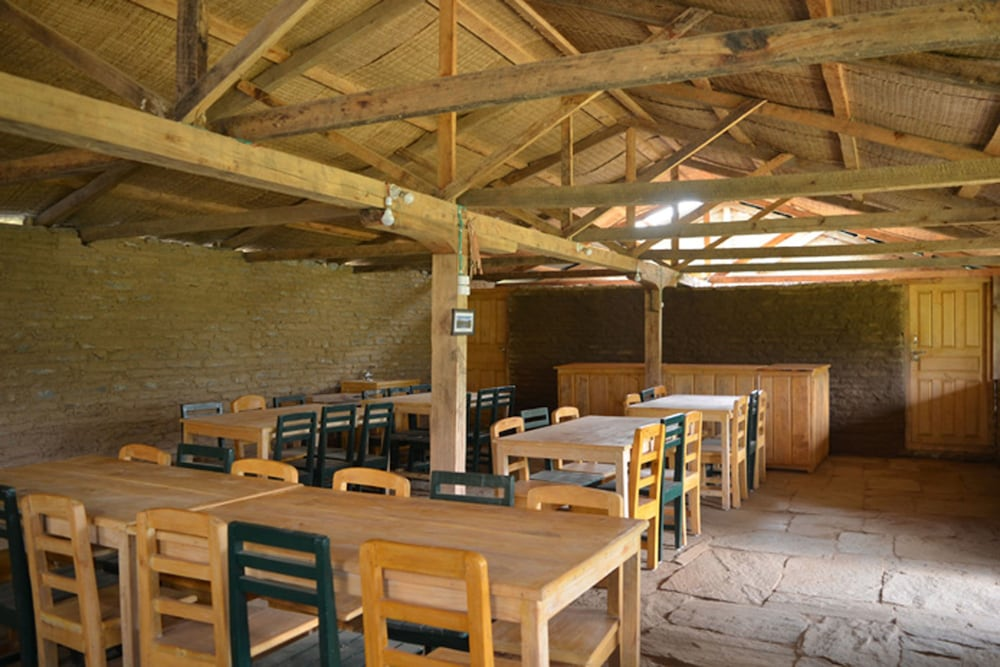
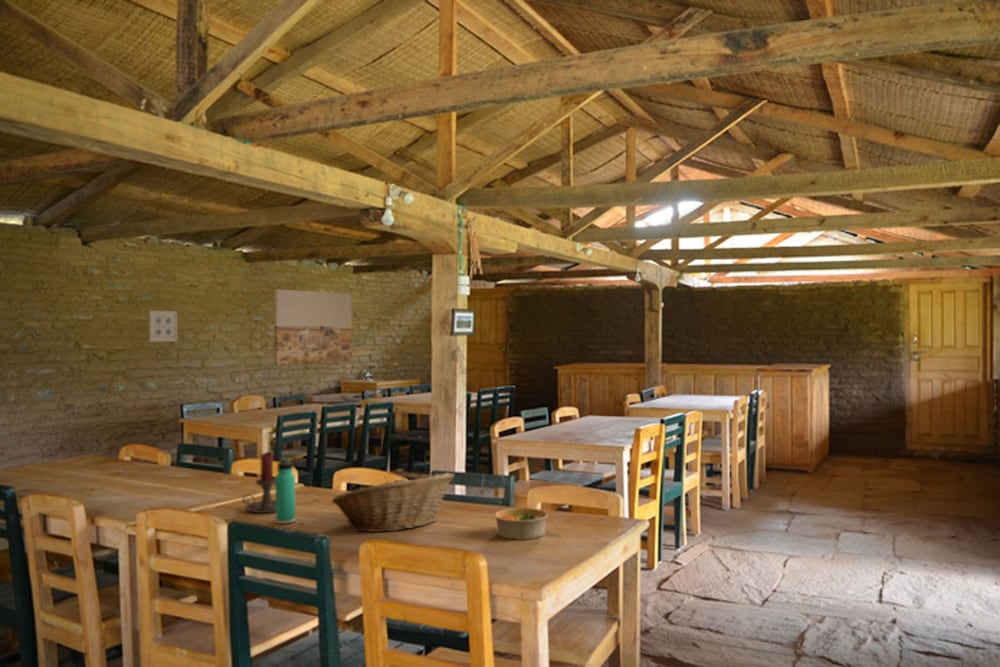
+ fruit basket (395, 497)
+ candle holder (262, 480)
+ wall art (315, 327)
+ thermos bottle (285, 489)
+ wall art (163, 326)
+ bowl (521, 523)
